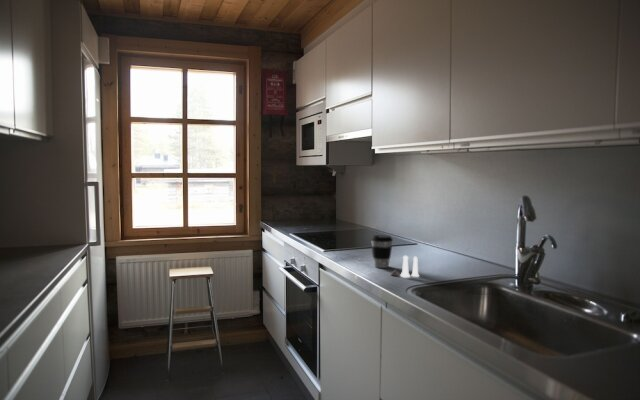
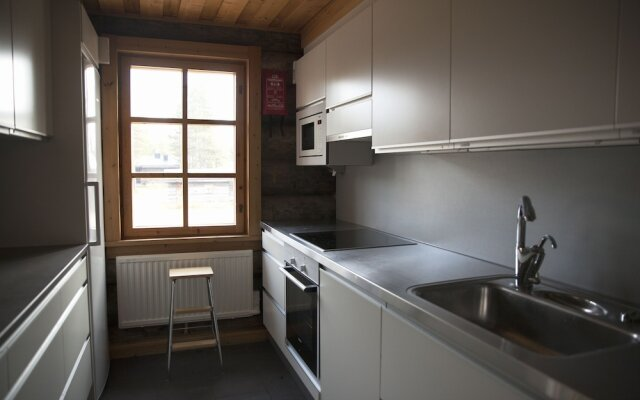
- coffee cup (381, 251)
- salt and pepper shaker set (406, 265)
